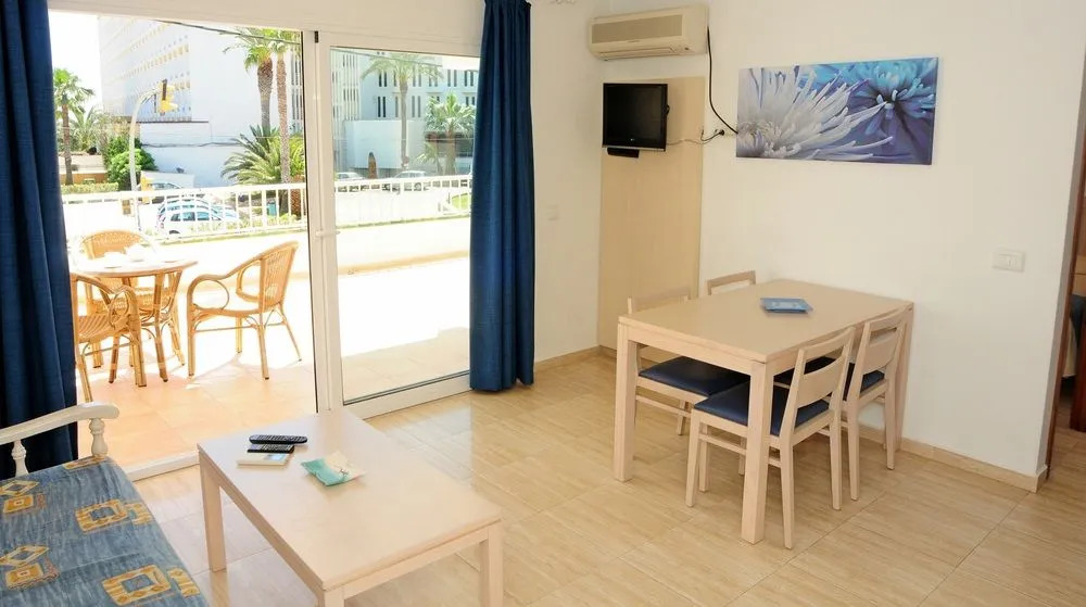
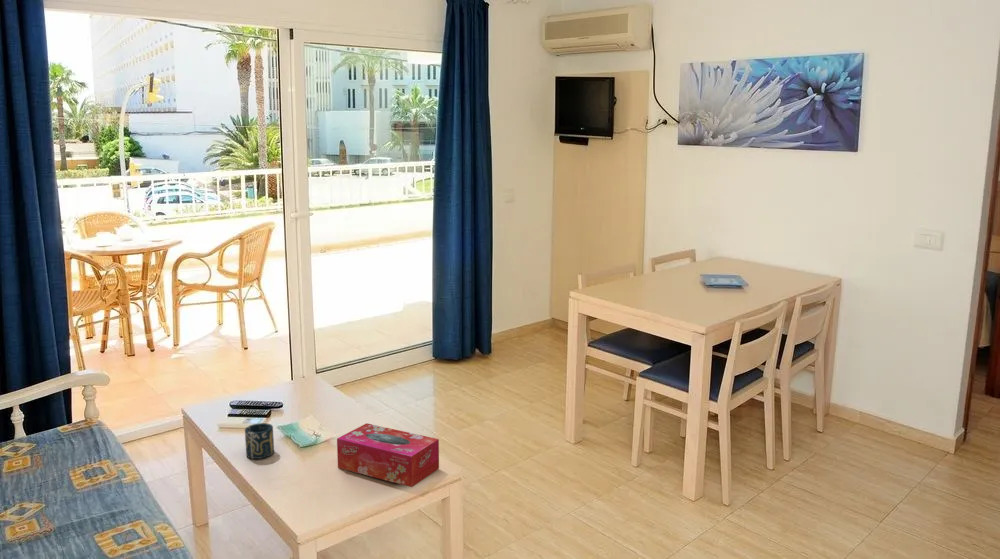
+ cup (258, 439)
+ tissue box (388, 453)
